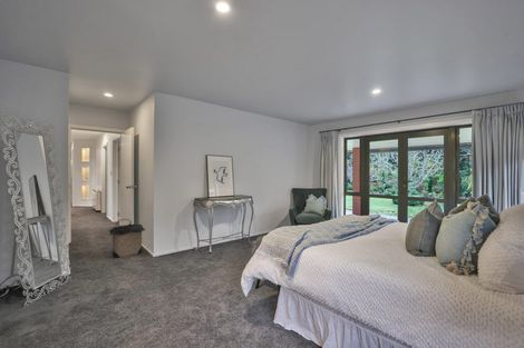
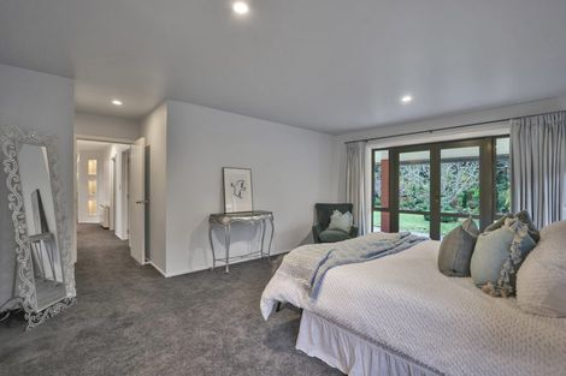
- laundry hamper (127, 236)
